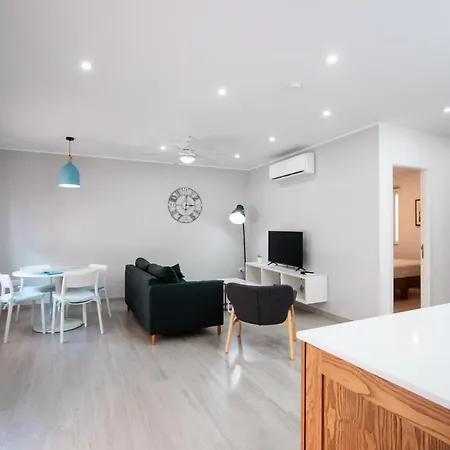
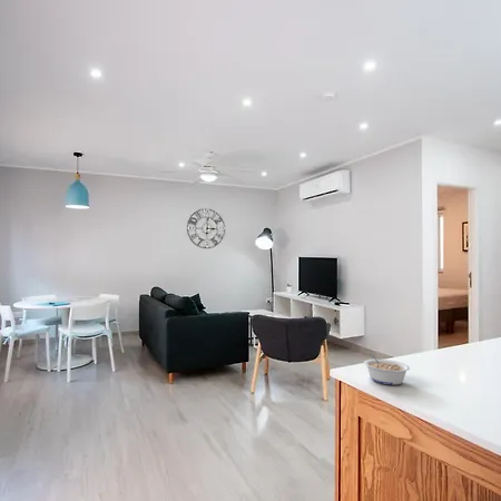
+ legume (384, 370)
